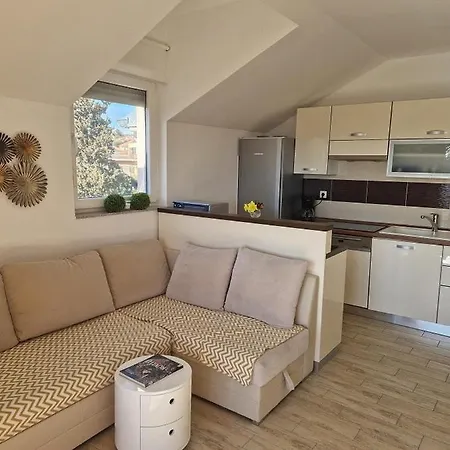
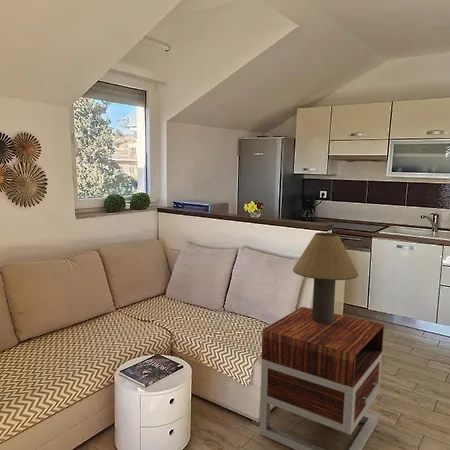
+ nightstand (324, 379)
+ table lamp (324, 277)
